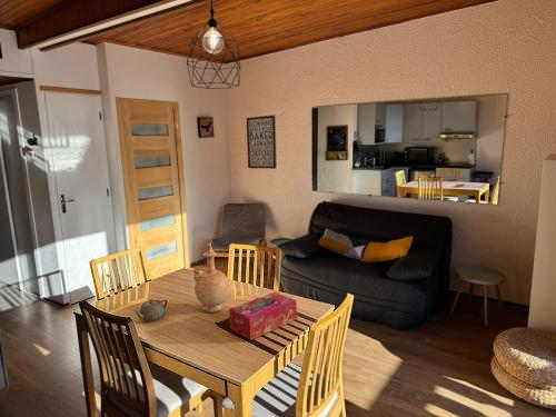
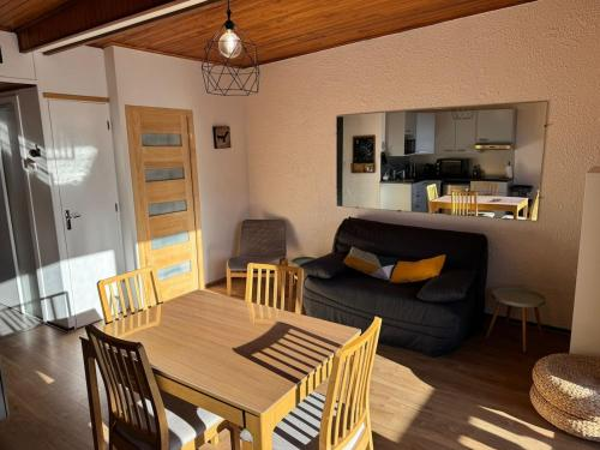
- wall art (260, 142)
- tissue box (264, 314)
- teapot (150, 309)
- vase (210, 276)
